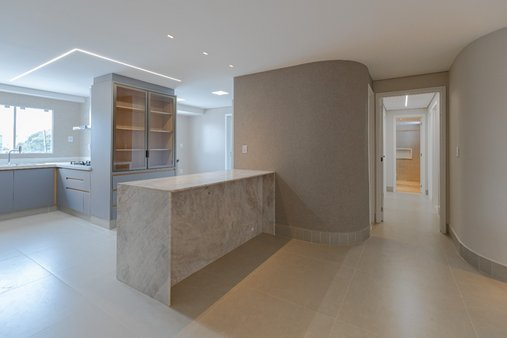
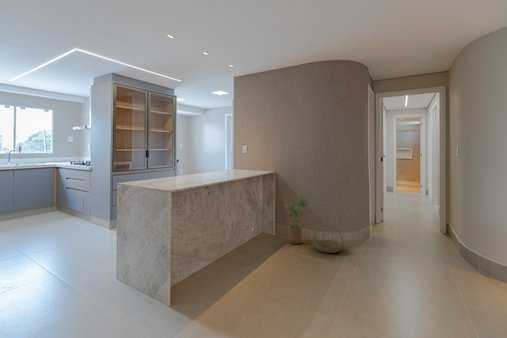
+ house plant (295, 219)
+ basket (328, 240)
